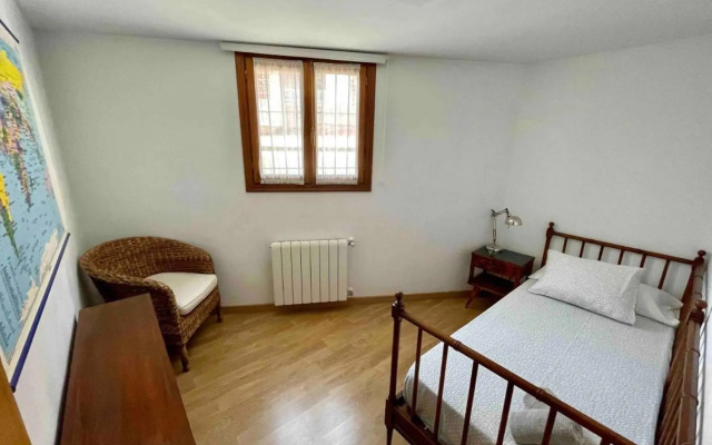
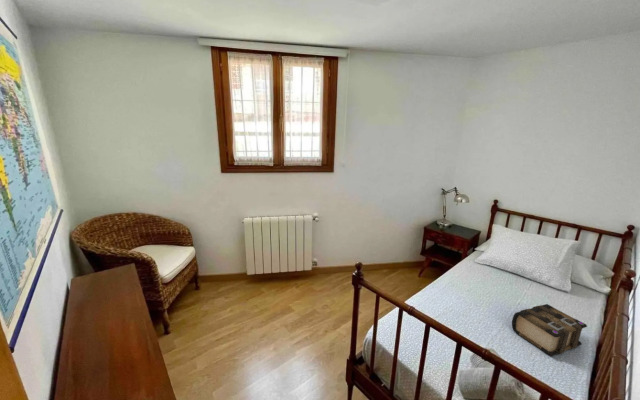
+ book (547, 326)
